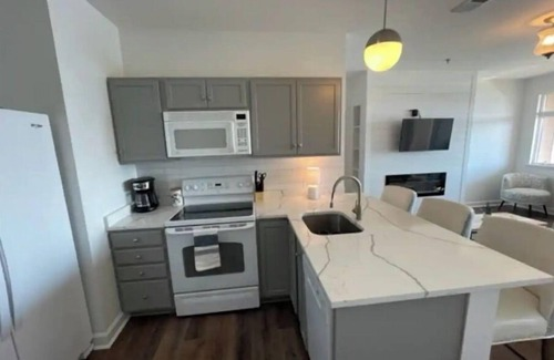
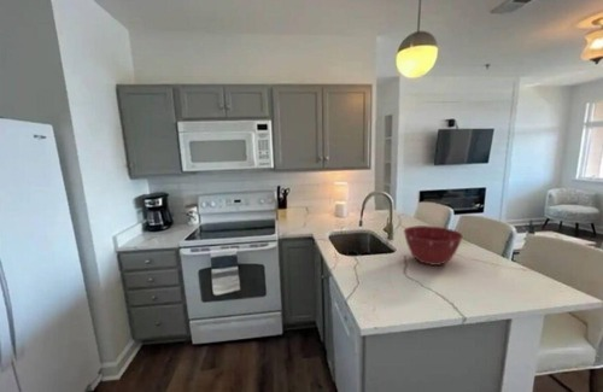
+ mixing bowl (431, 246)
